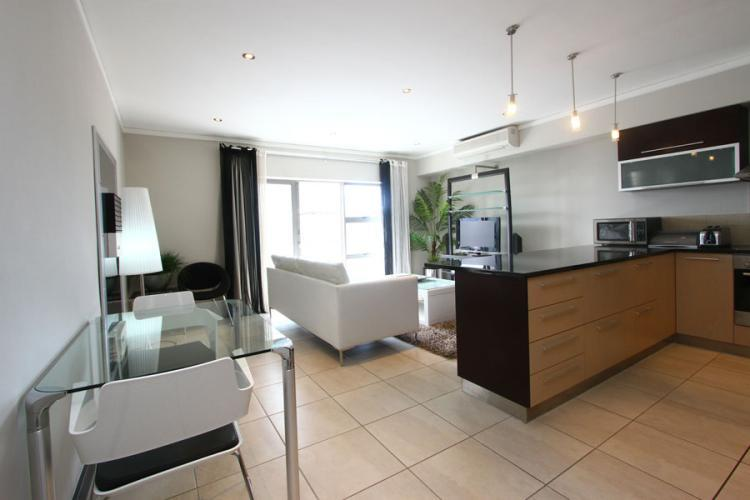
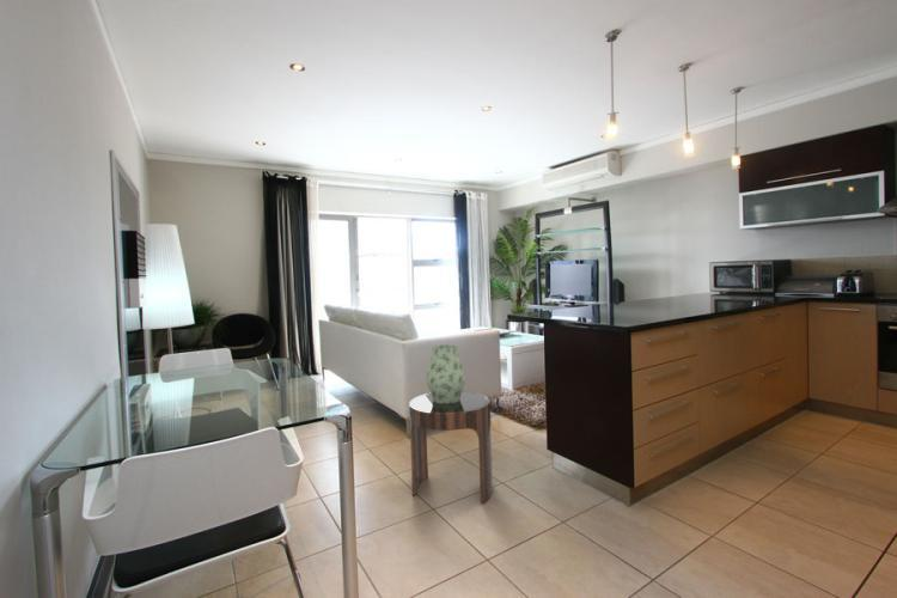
+ vase (445, 372)
+ side table (451, 429)
